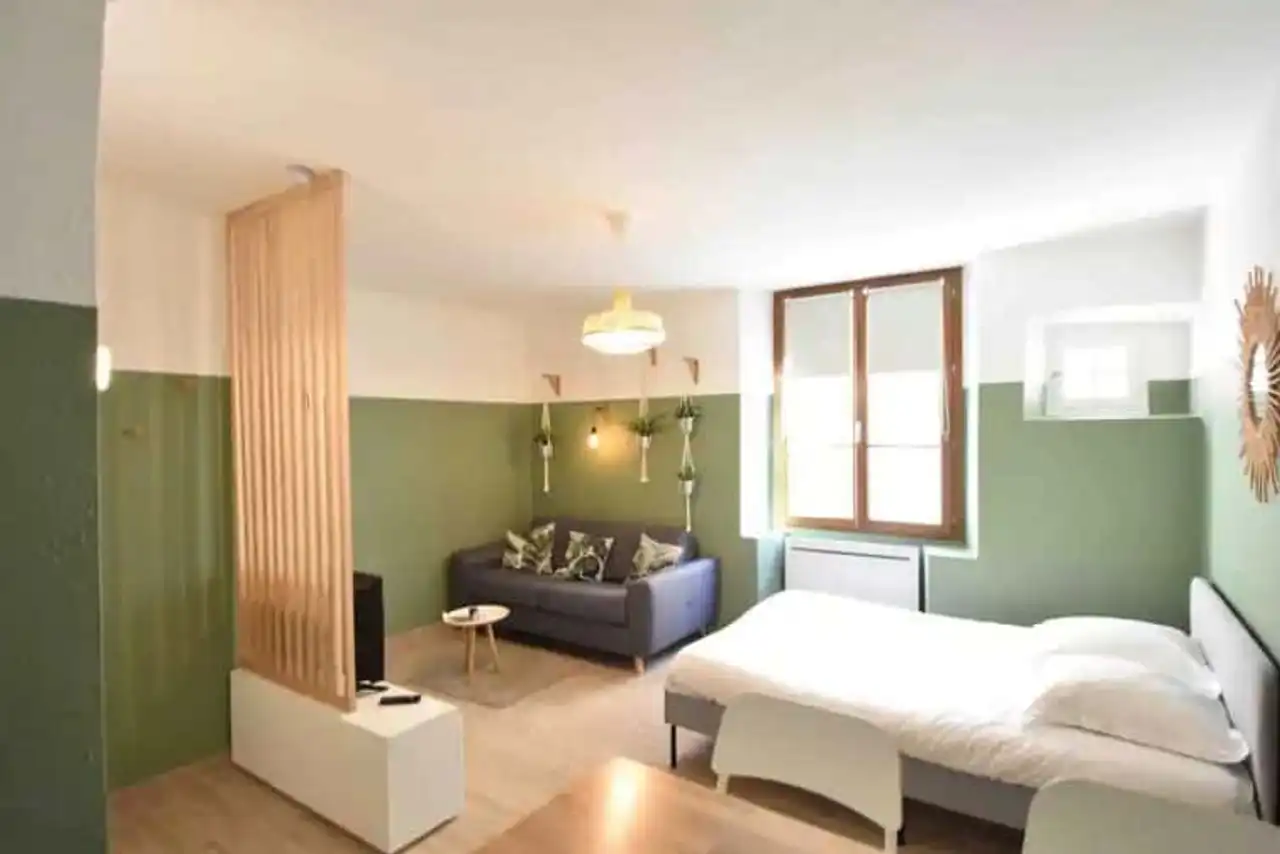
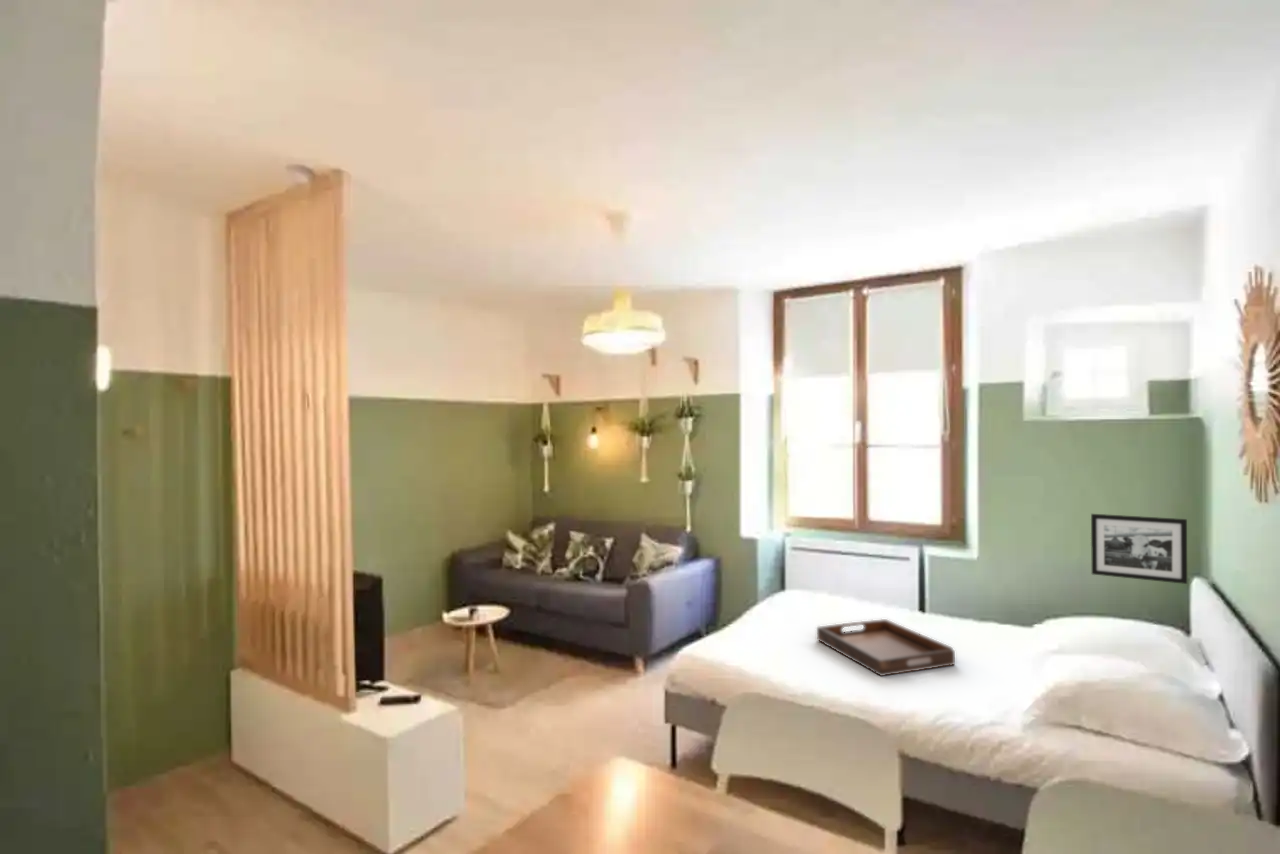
+ picture frame (1137, 547)
+ serving tray (883, 644)
